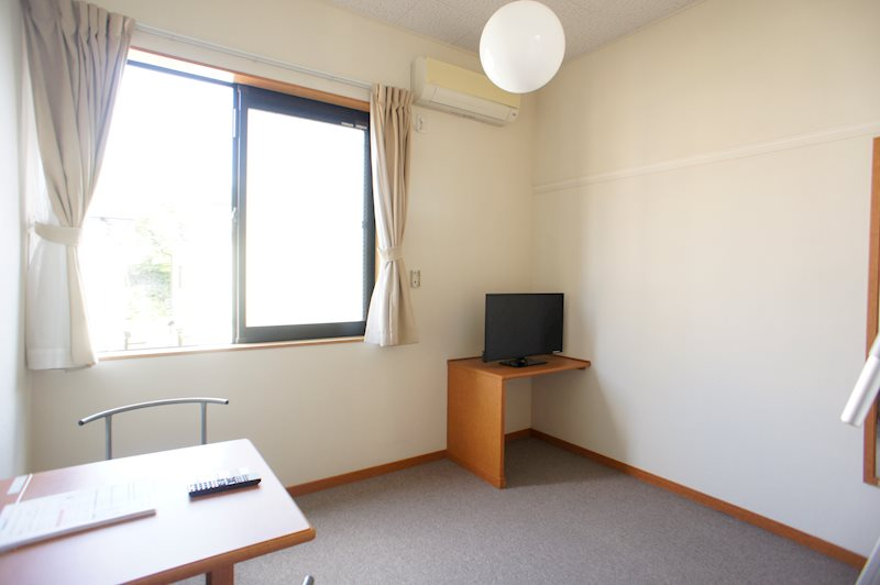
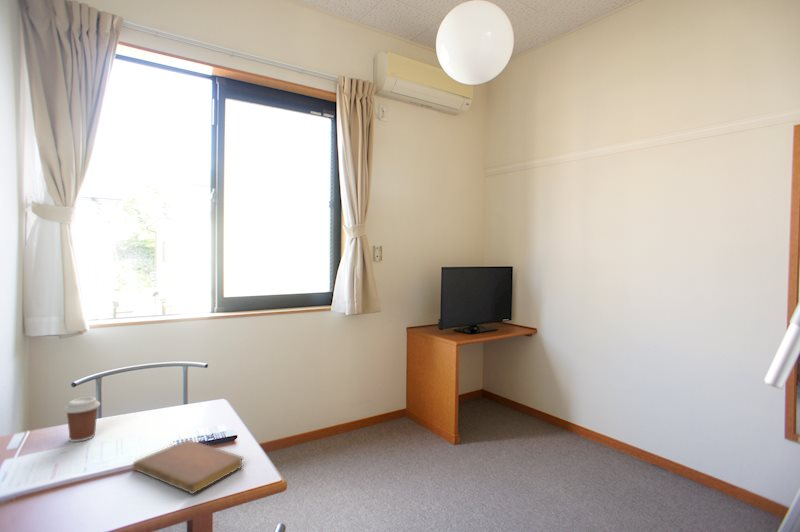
+ coffee cup (82, 418)
+ notebook (189, 463)
